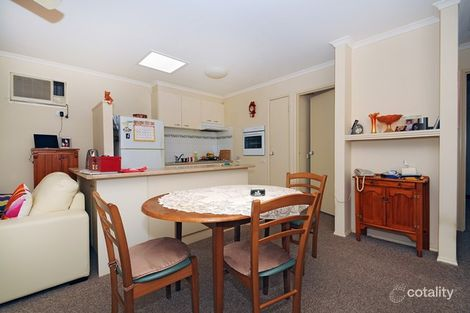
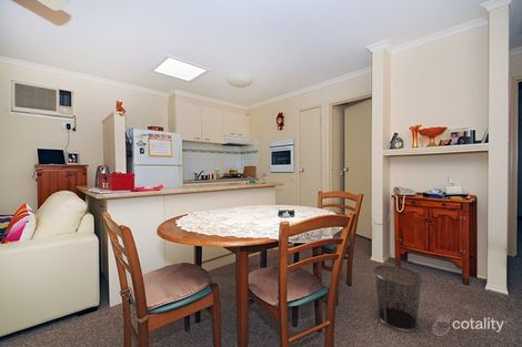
+ waste bin (398, 296)
